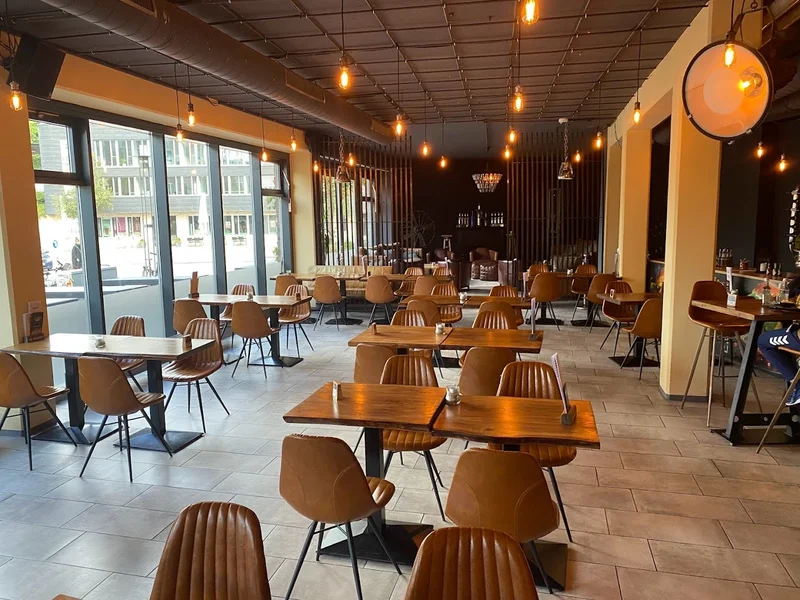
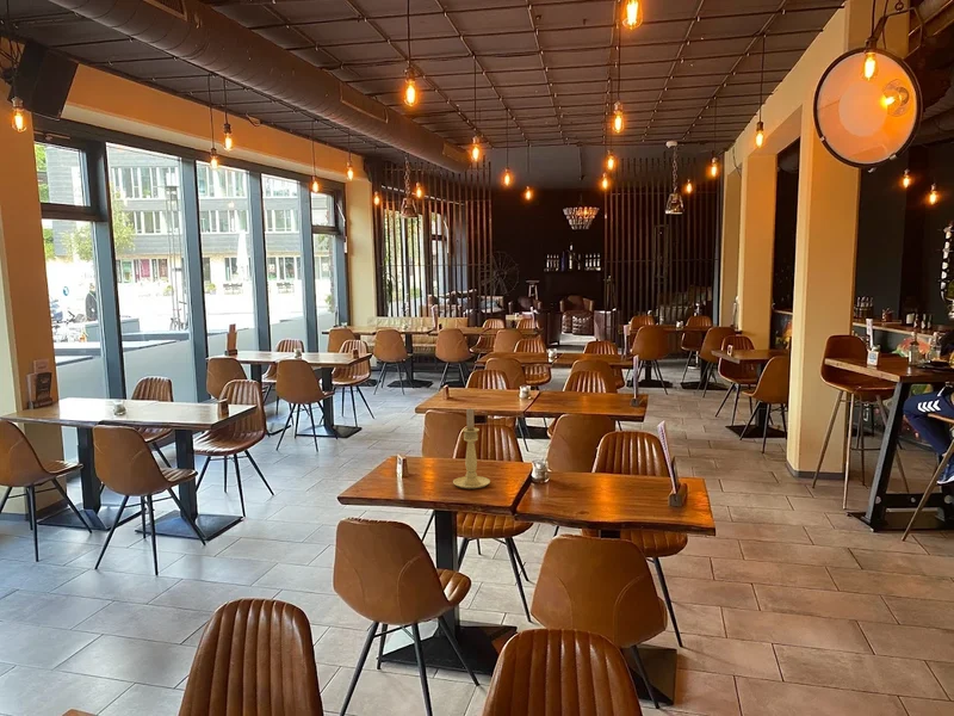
+ candle holder (470, 445)
